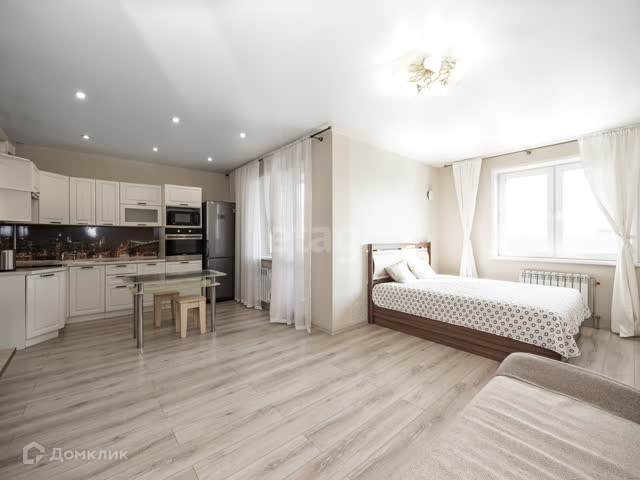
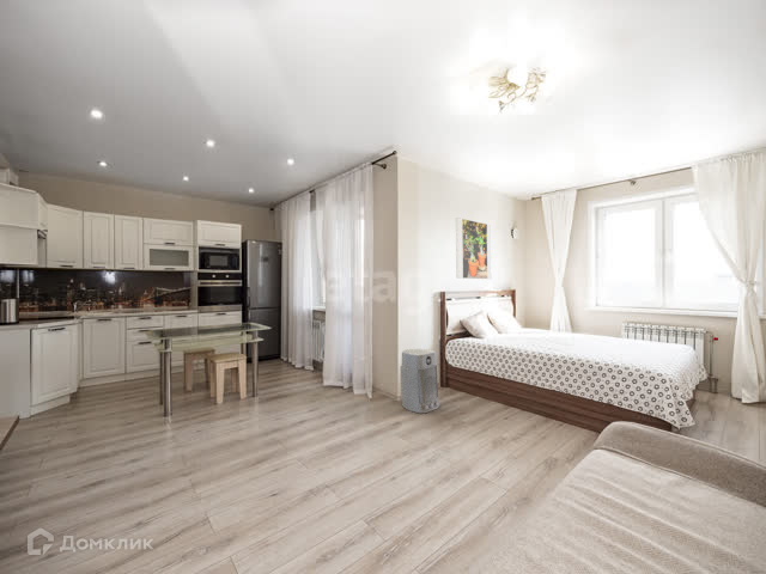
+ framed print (474, 250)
+ air purifier (418, 378)
